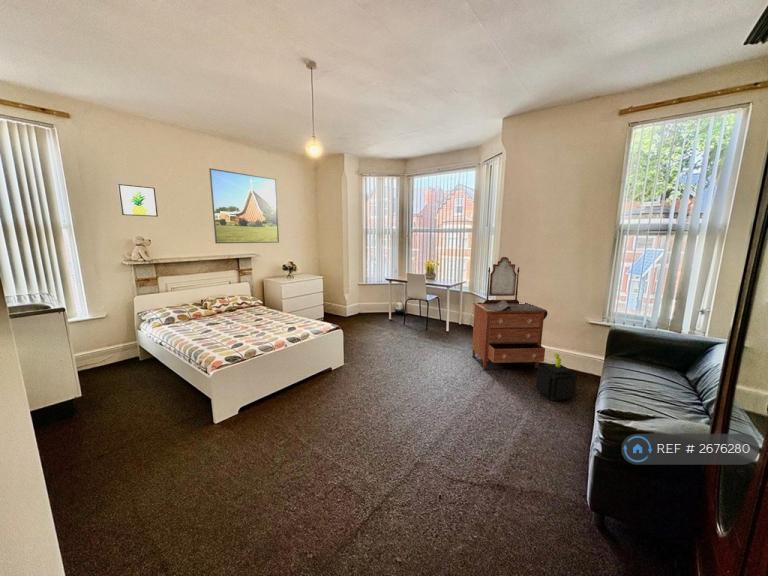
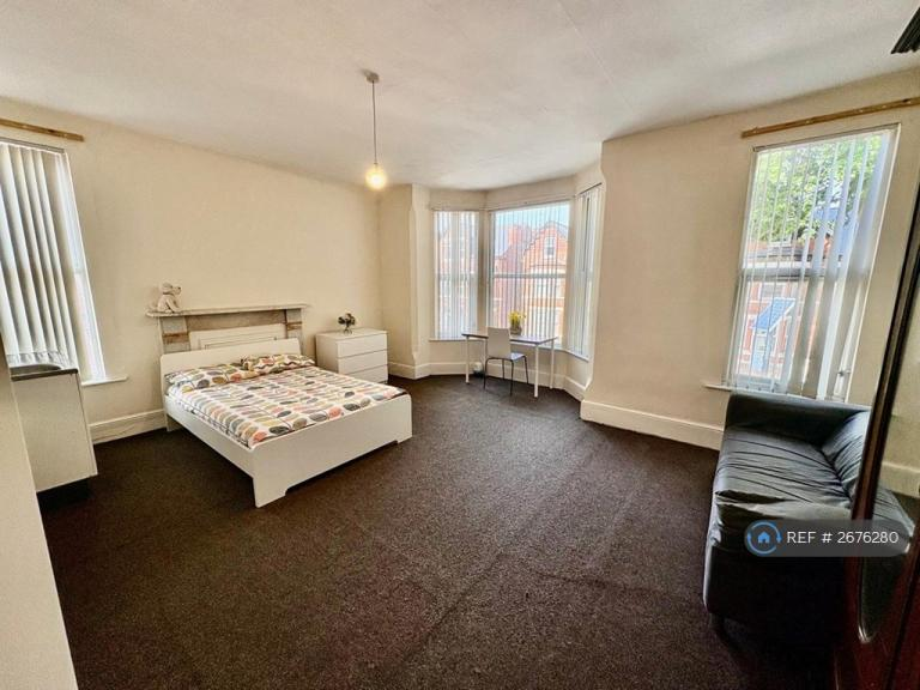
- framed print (247, 209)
- plant pot (556, 376)
- dresser (508, 312)
- wall art (138, 201)
